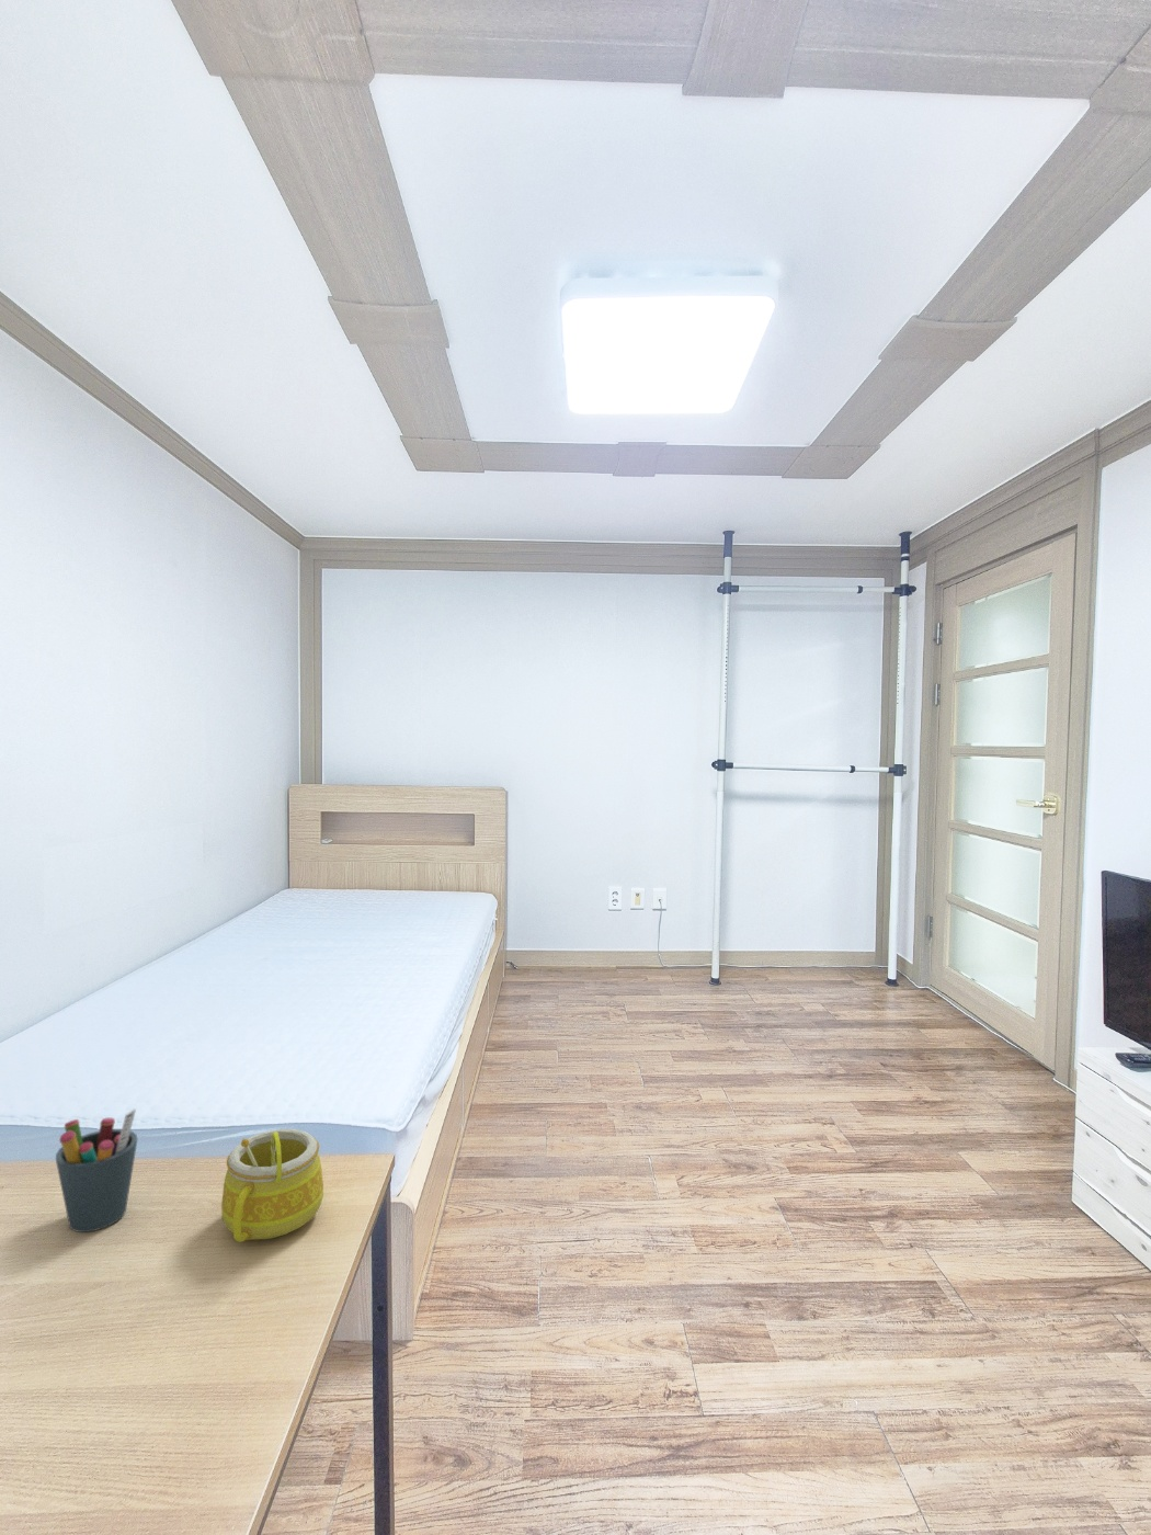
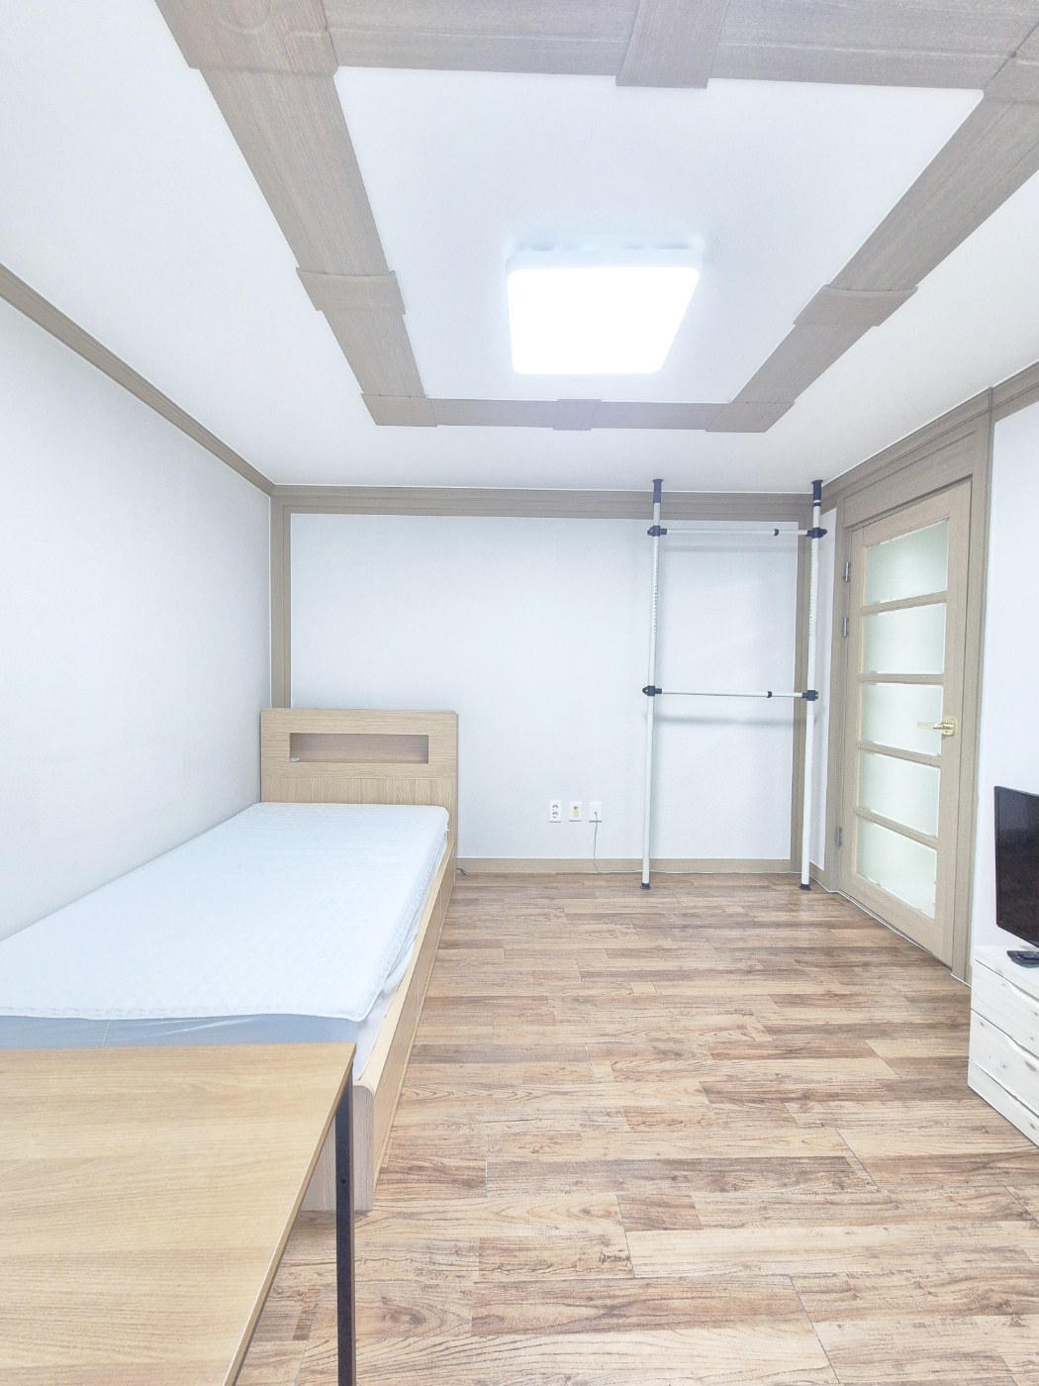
- pen holder (97, 1163)
- mug (267, 1170)
